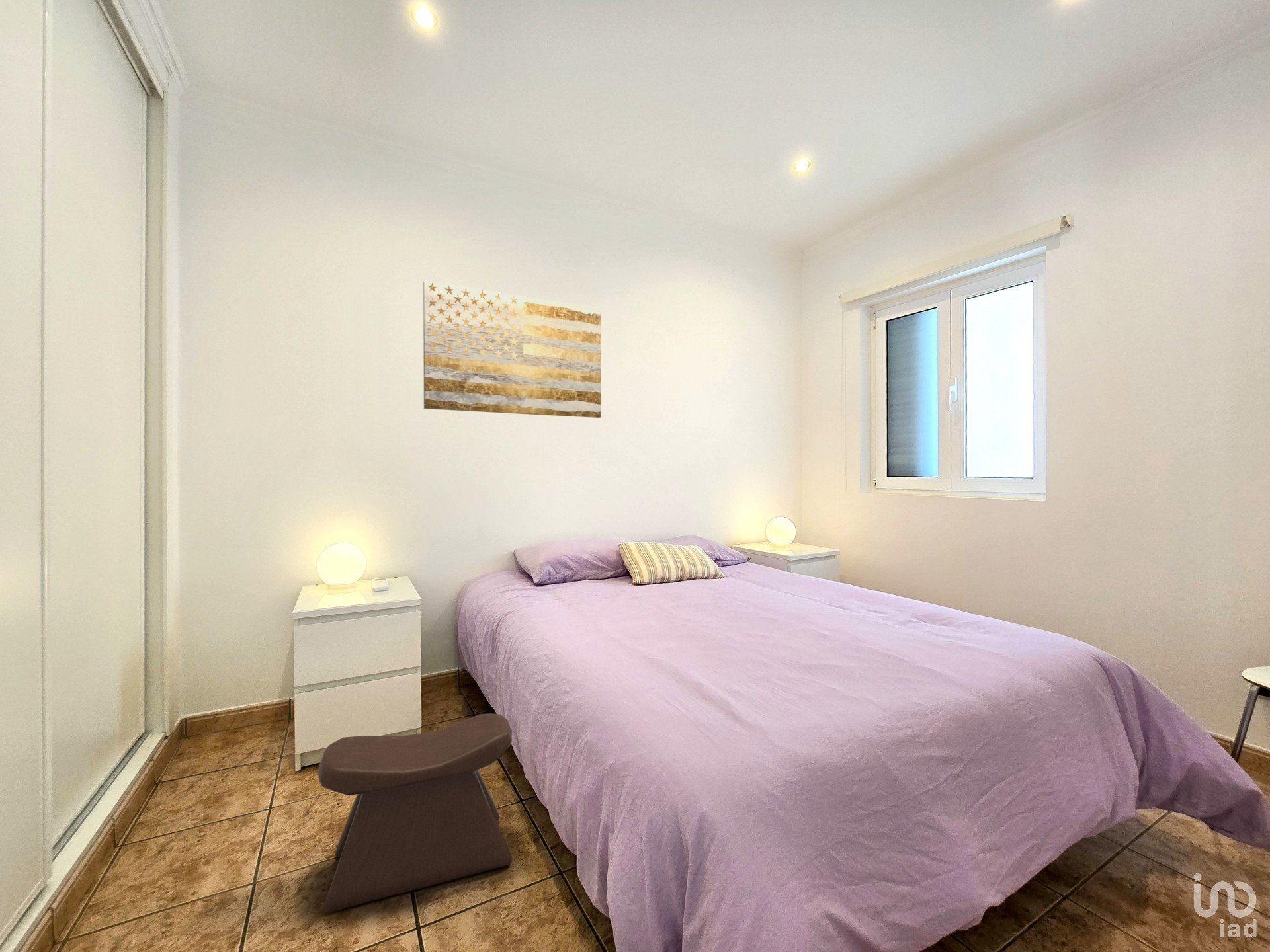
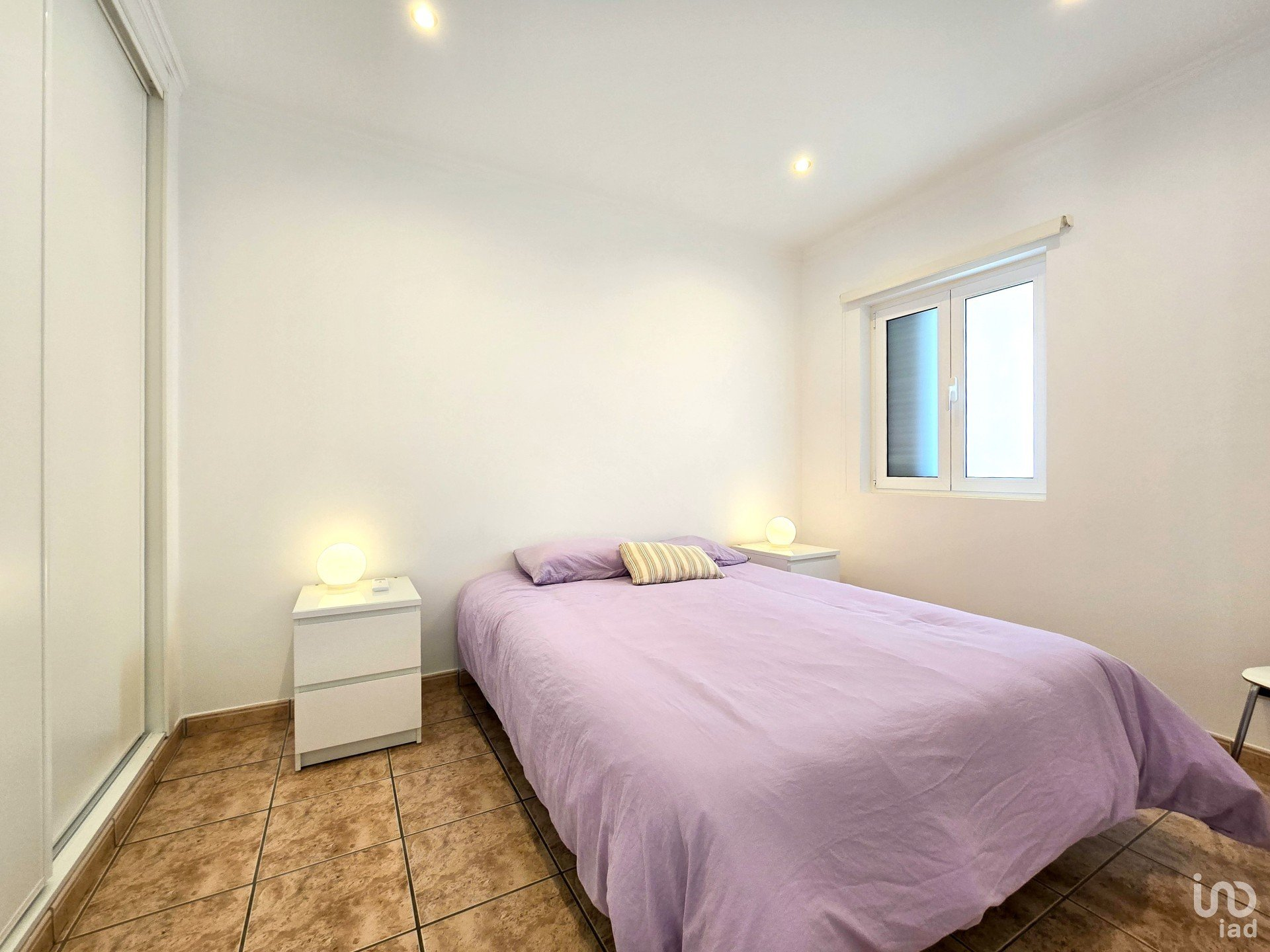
- stool (421, 797)
- wall art (519, 354)
